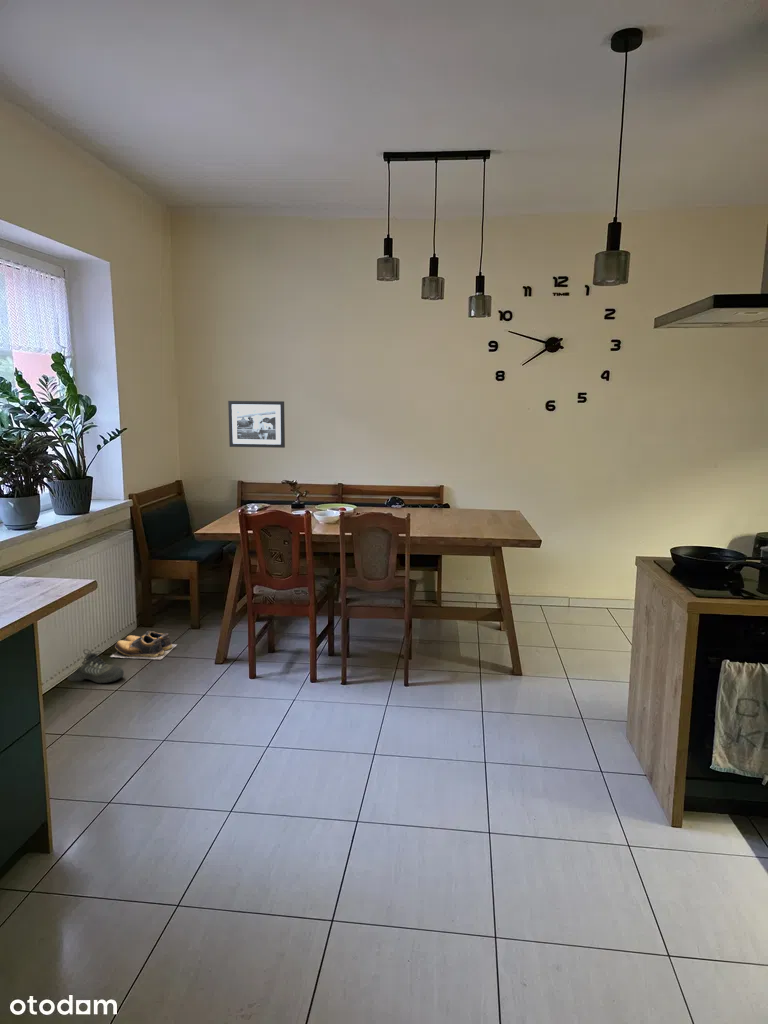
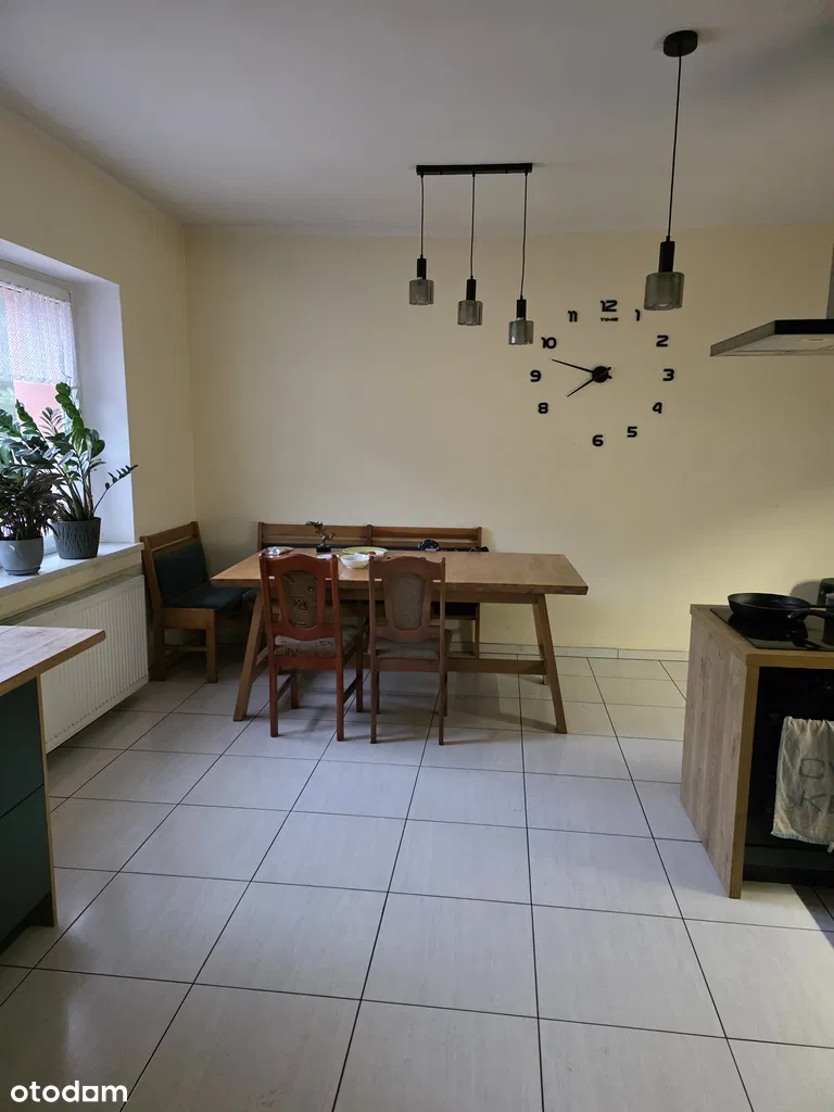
- picture frame (256, 424)
- shoe (95, 662)
- shoes (144, 642)
